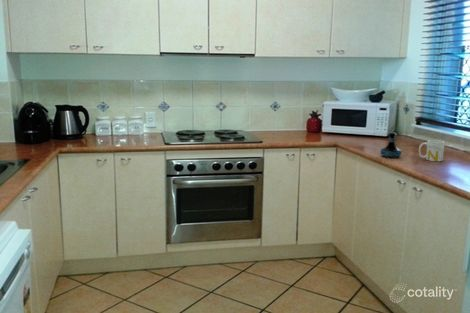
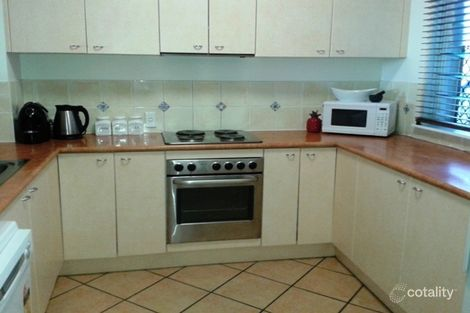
- mug (432, 150)
- tequila bottle (391, 144)
